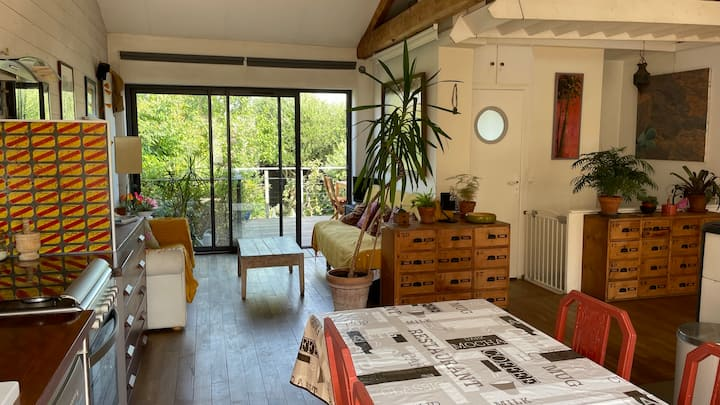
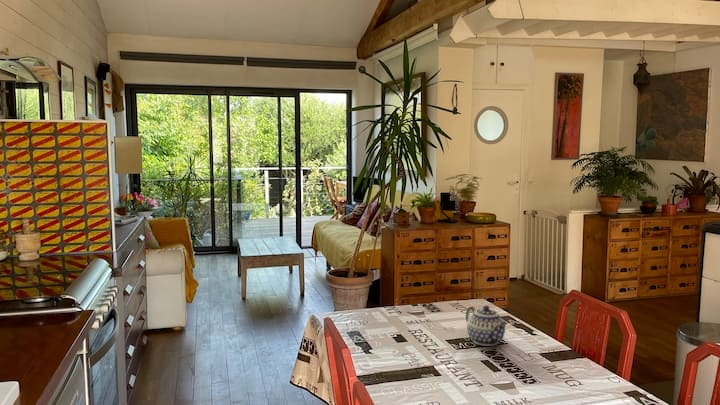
+ teapot (486, 323)
